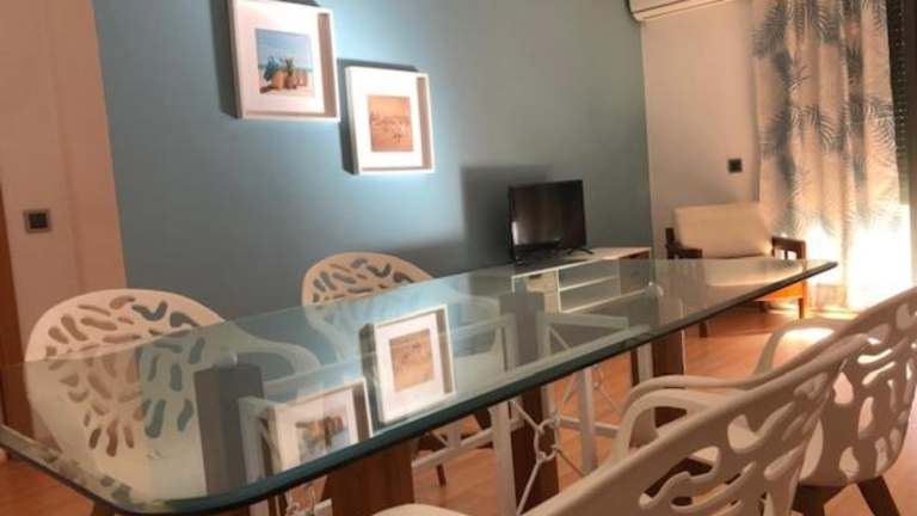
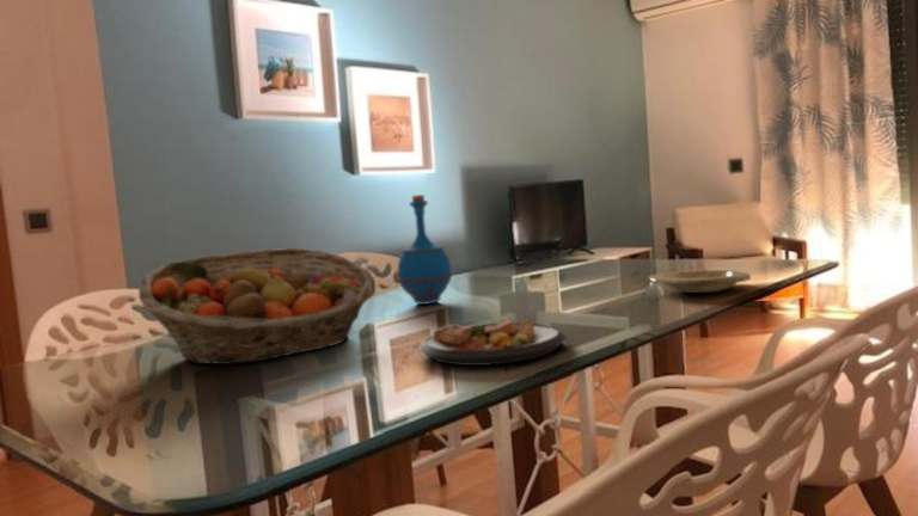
+ bottle (422, 248)
+ plate (491, 337)
+ fruit basket (263, 300)
+ plate (697, 282)
